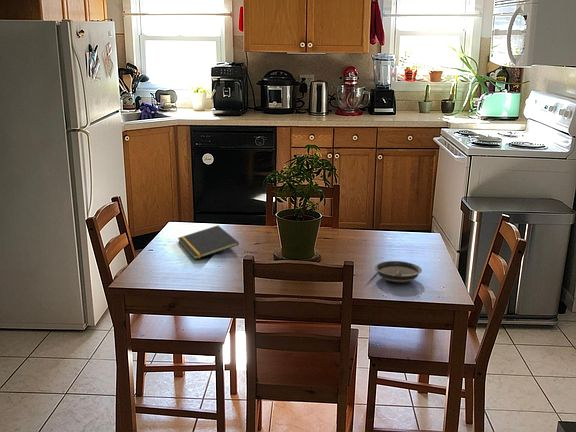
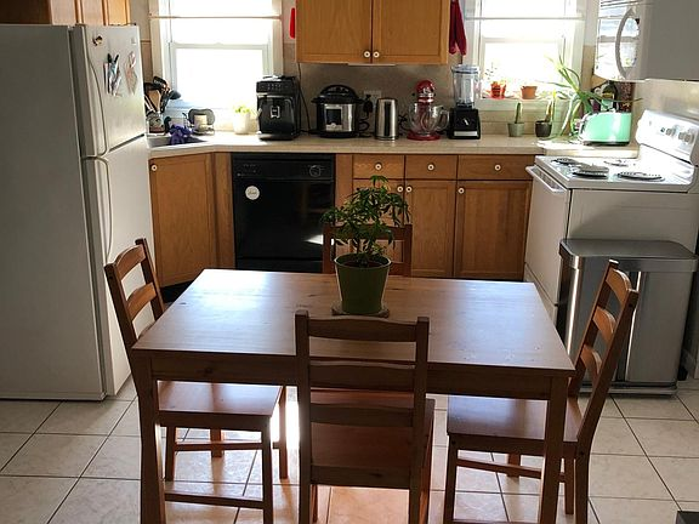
- saucer (397, 273)
- notepad (207, 241)
